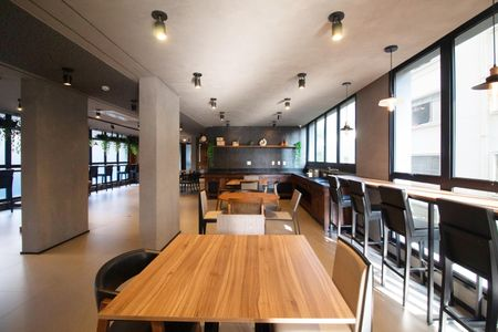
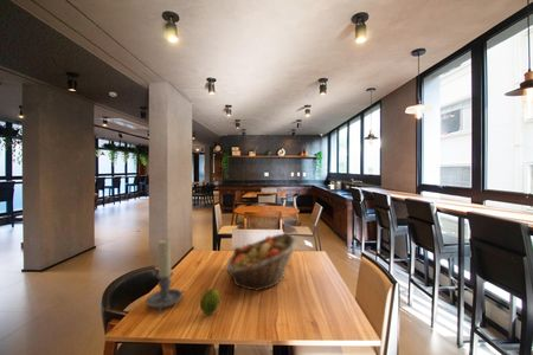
+ candle holder (163, 272)
+ fruit basket (262, 257)
+ fruit (210, 301)
